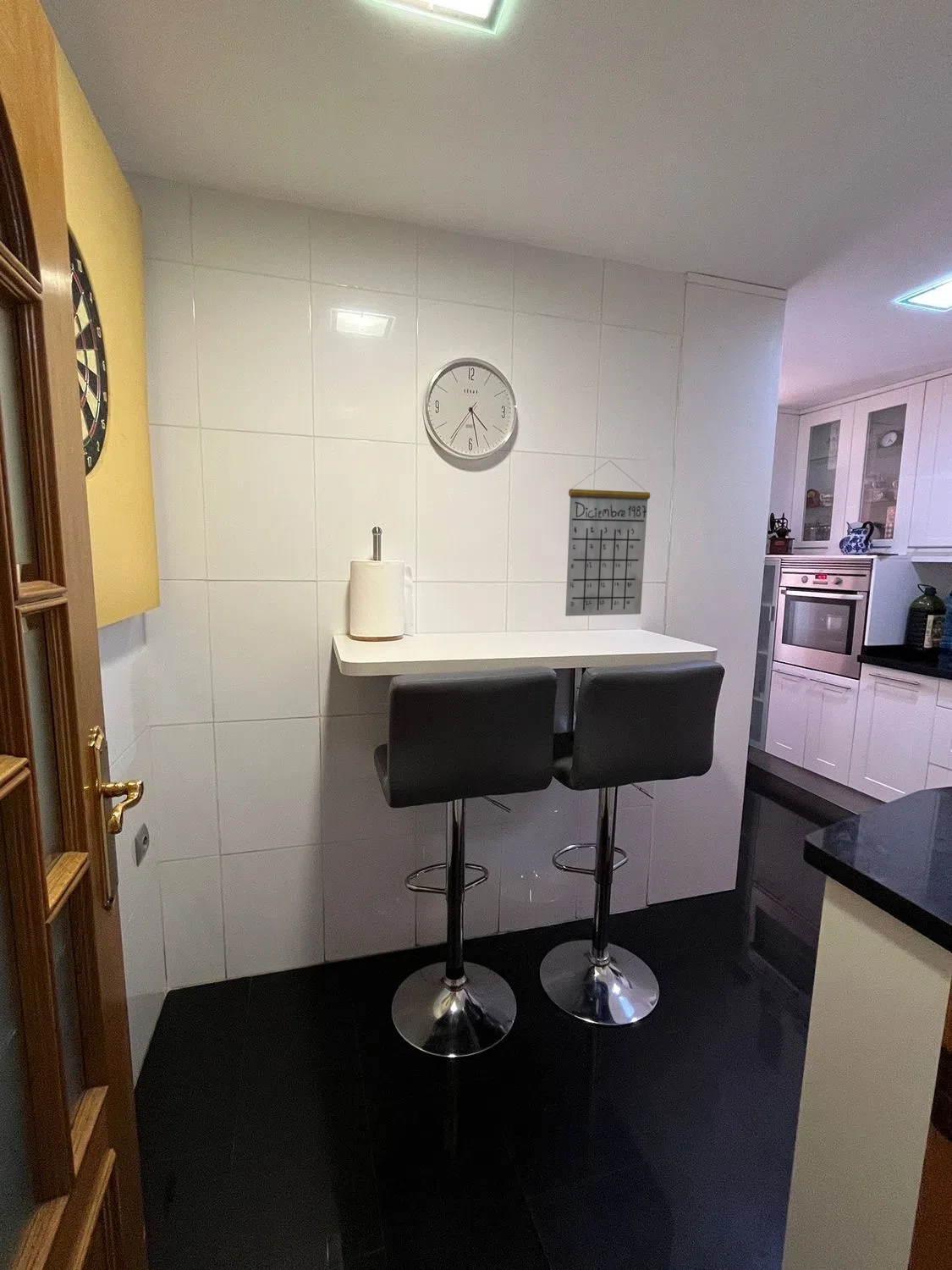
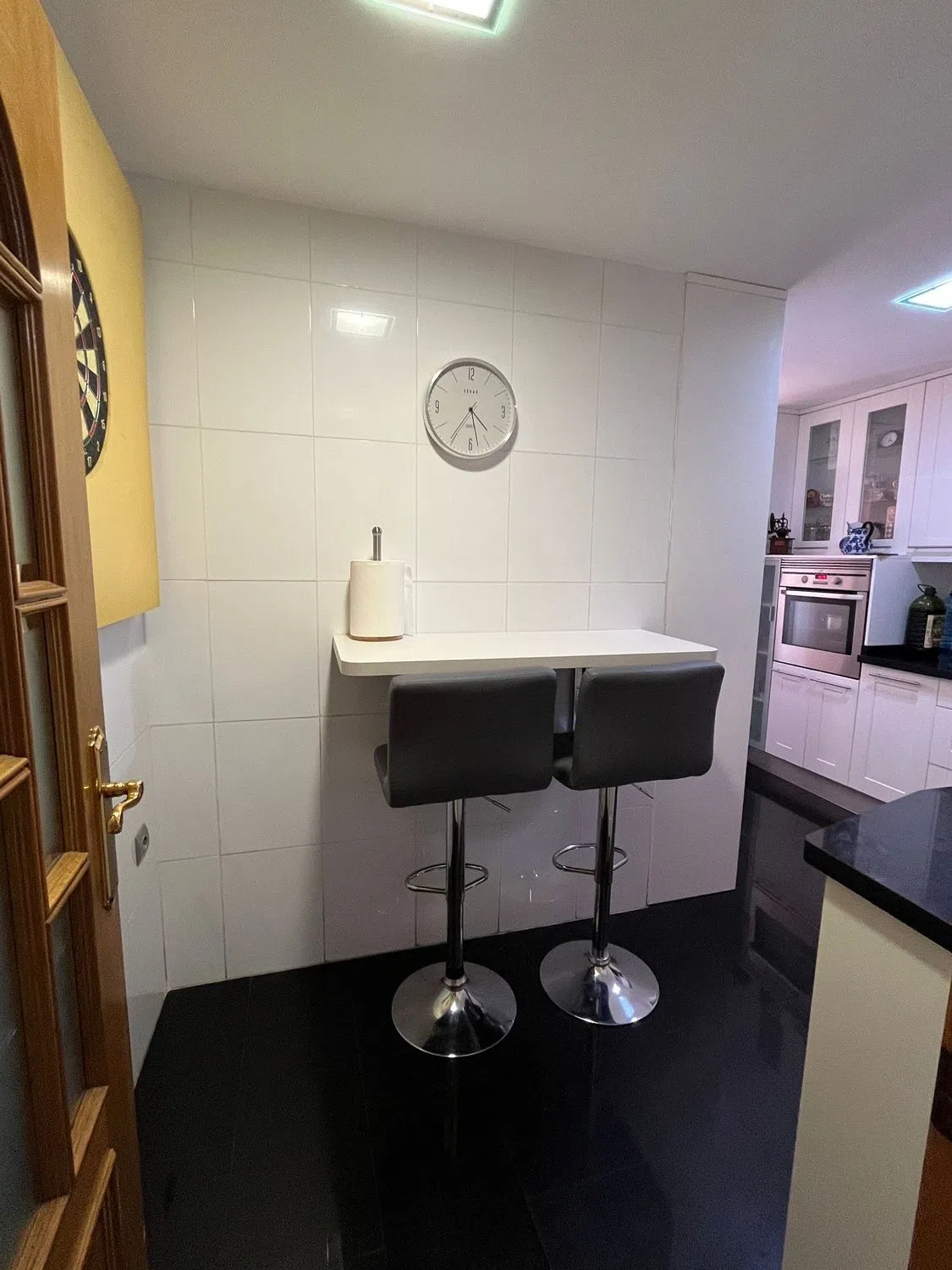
- calendar (608, 538)
